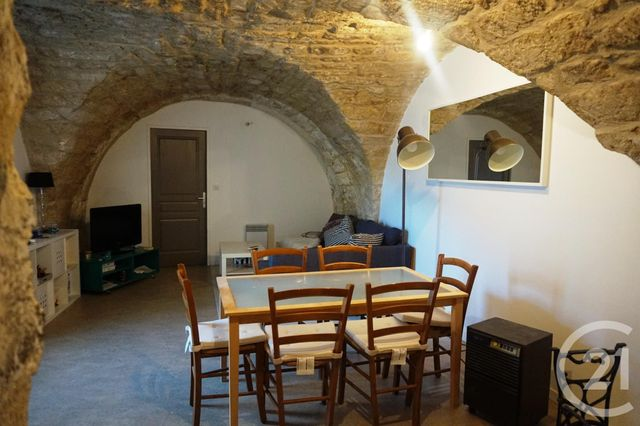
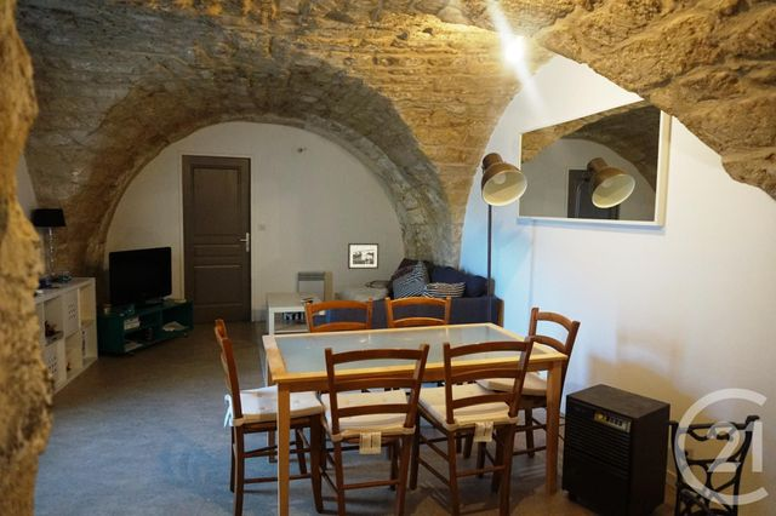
+ picture frame (363, 256)
